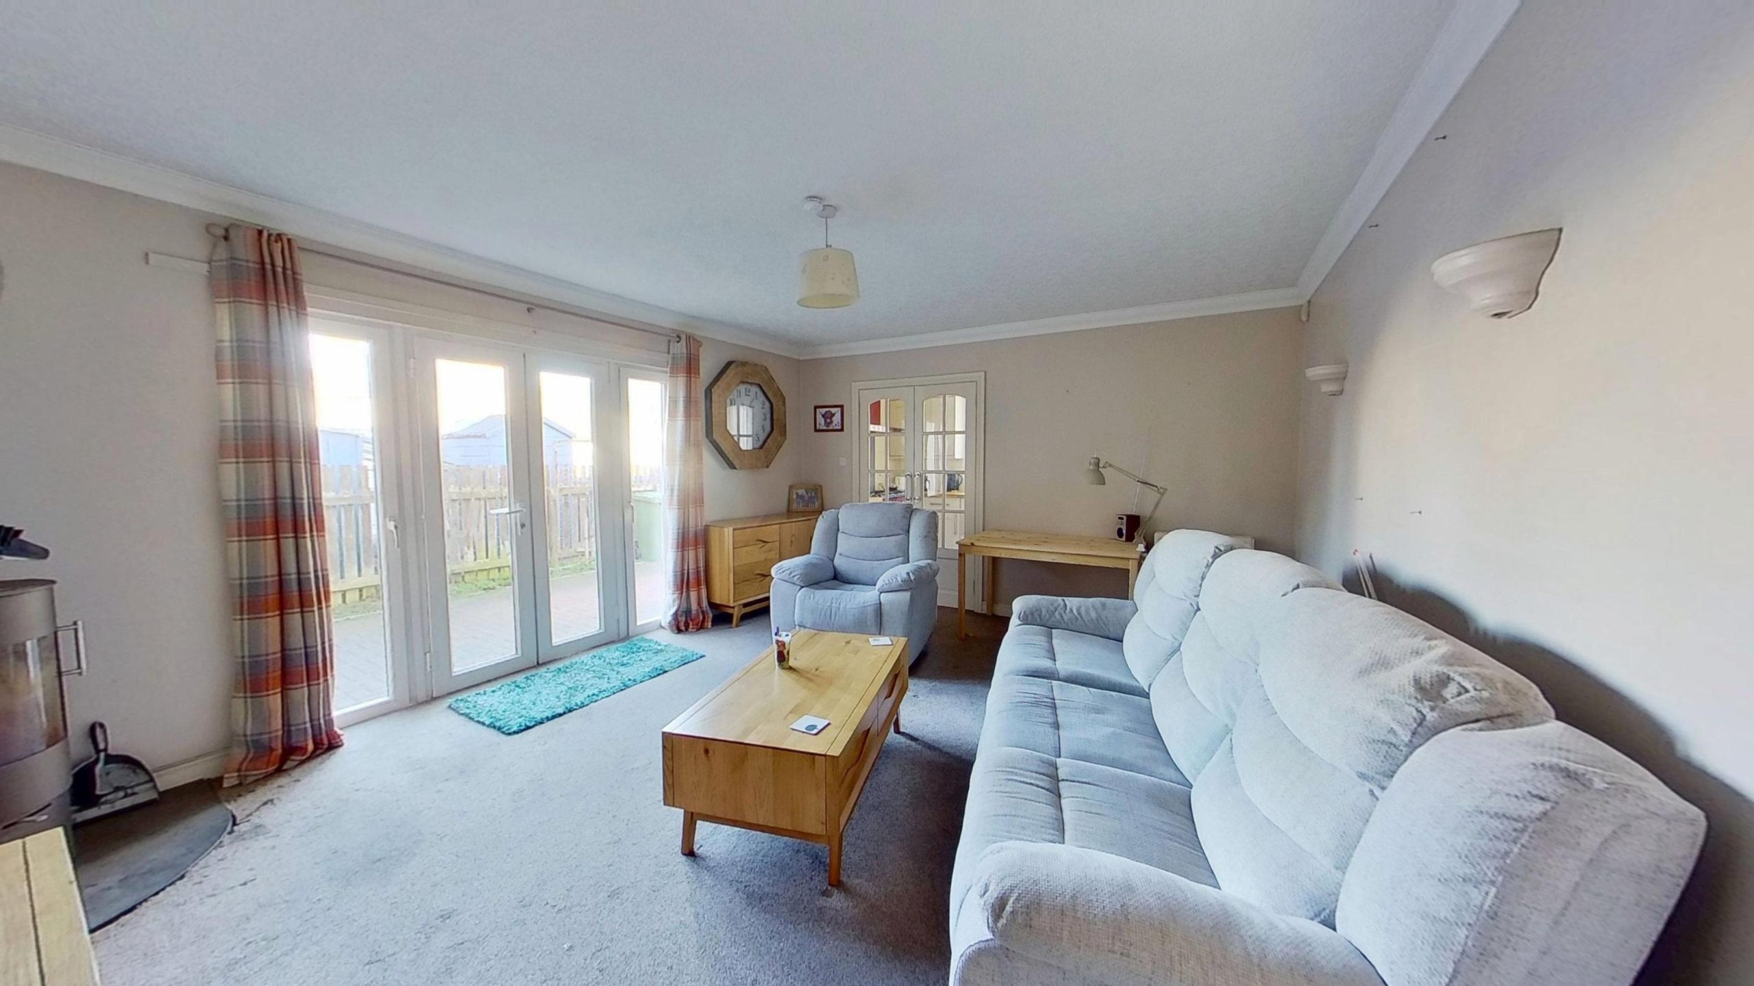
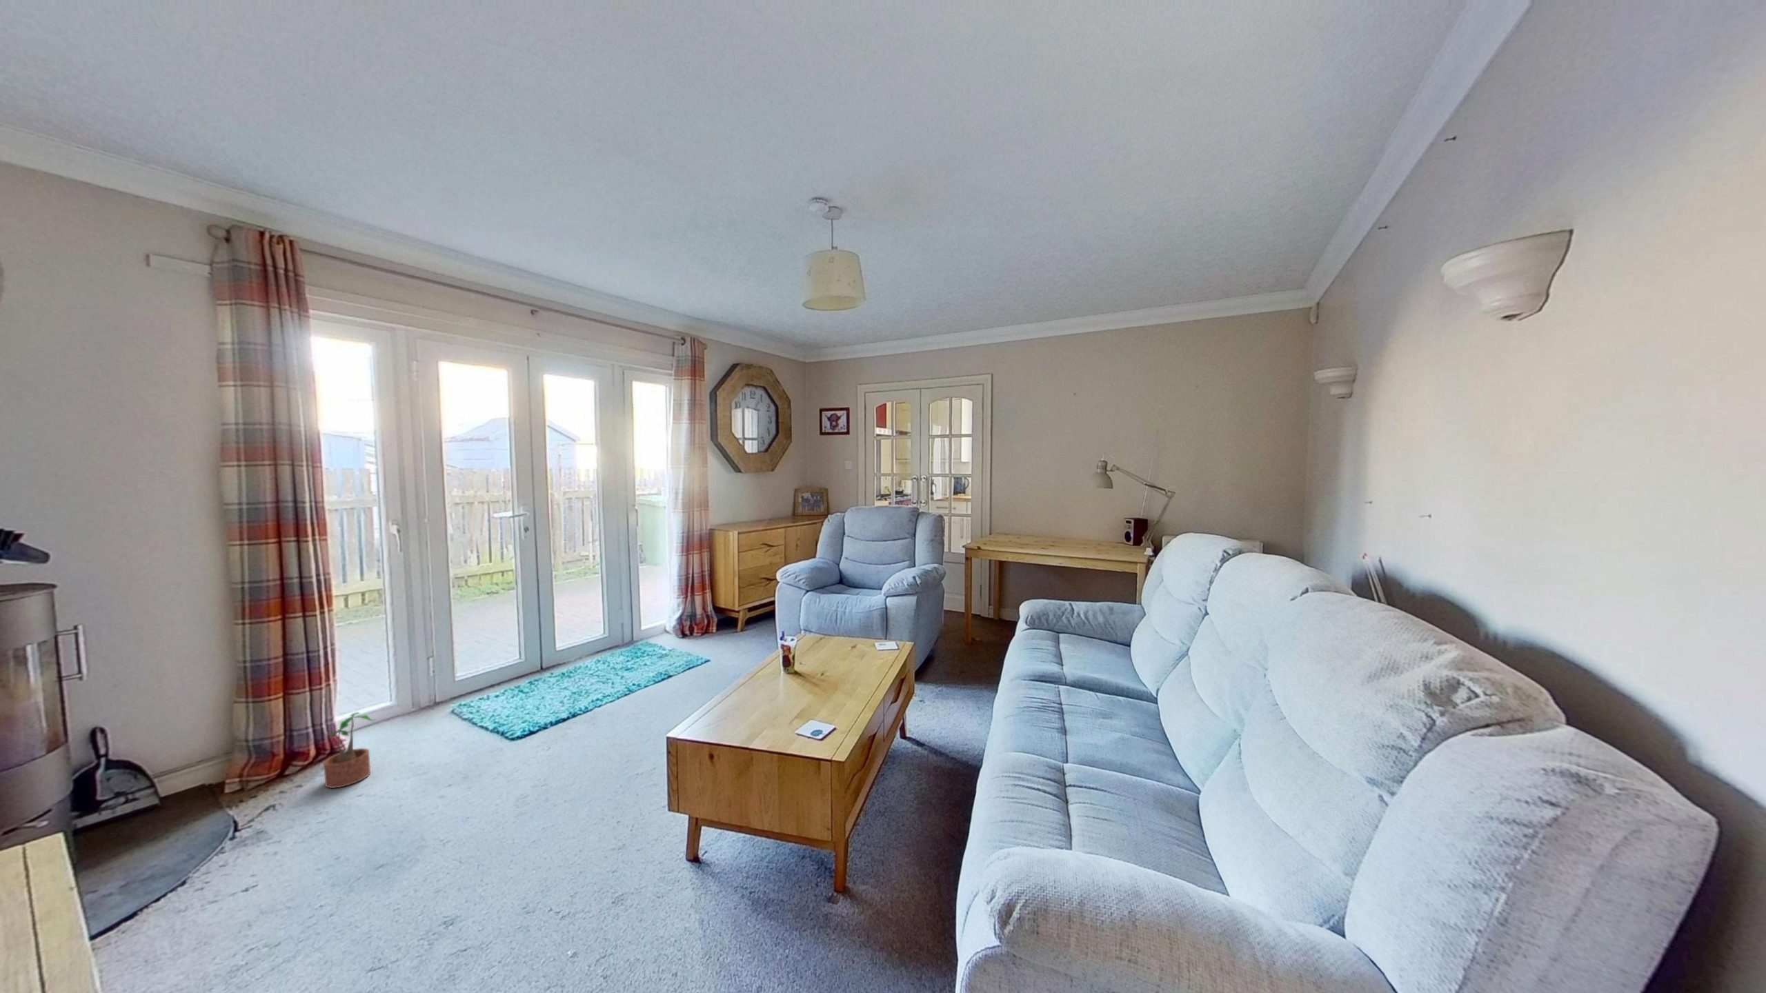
+ potted plant (351, 747)
